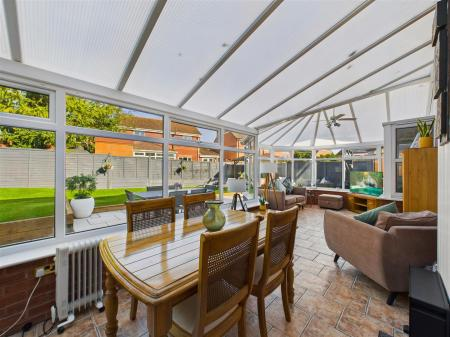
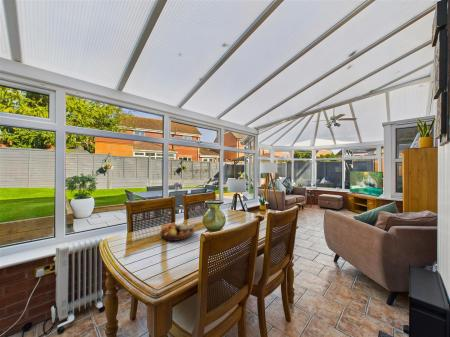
+ fruit bowl (177, 229)
